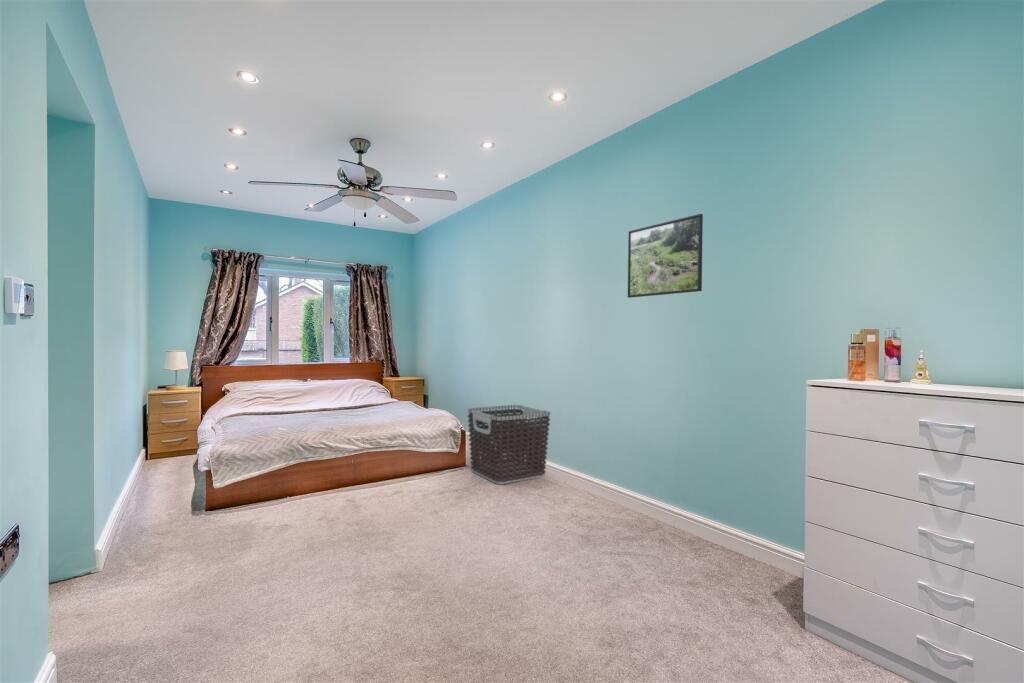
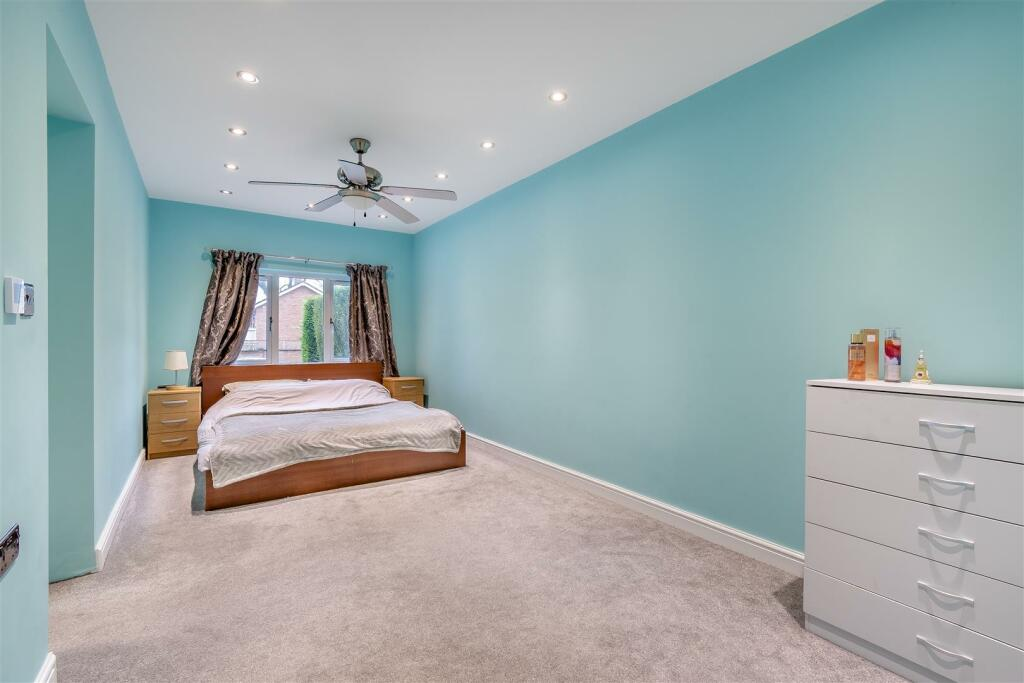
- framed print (662, 258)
- clothes hamper (508, 441)
